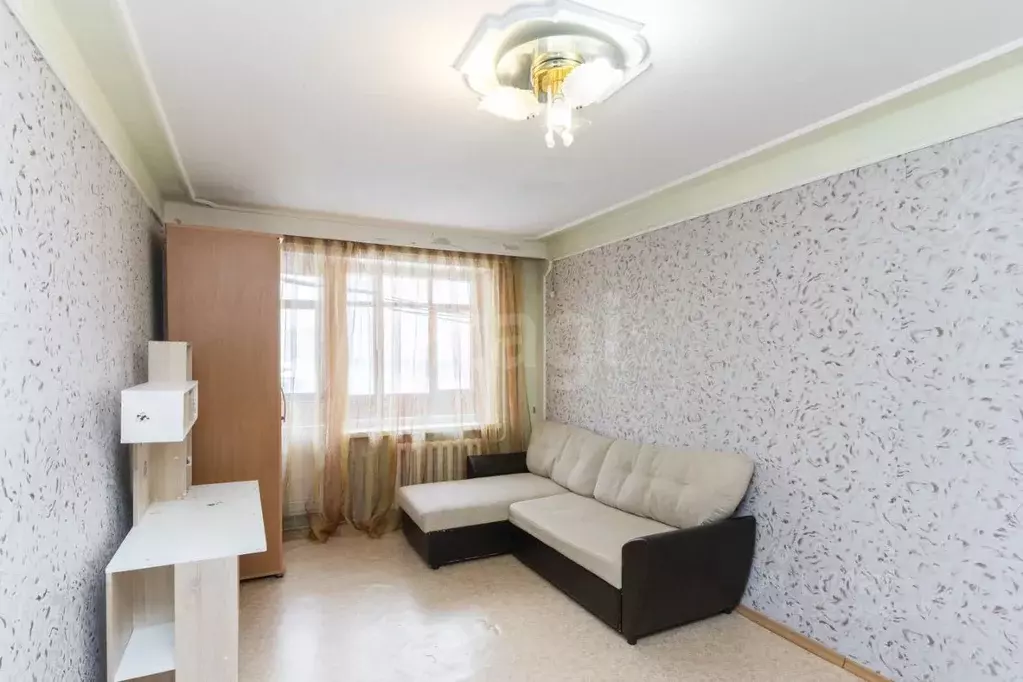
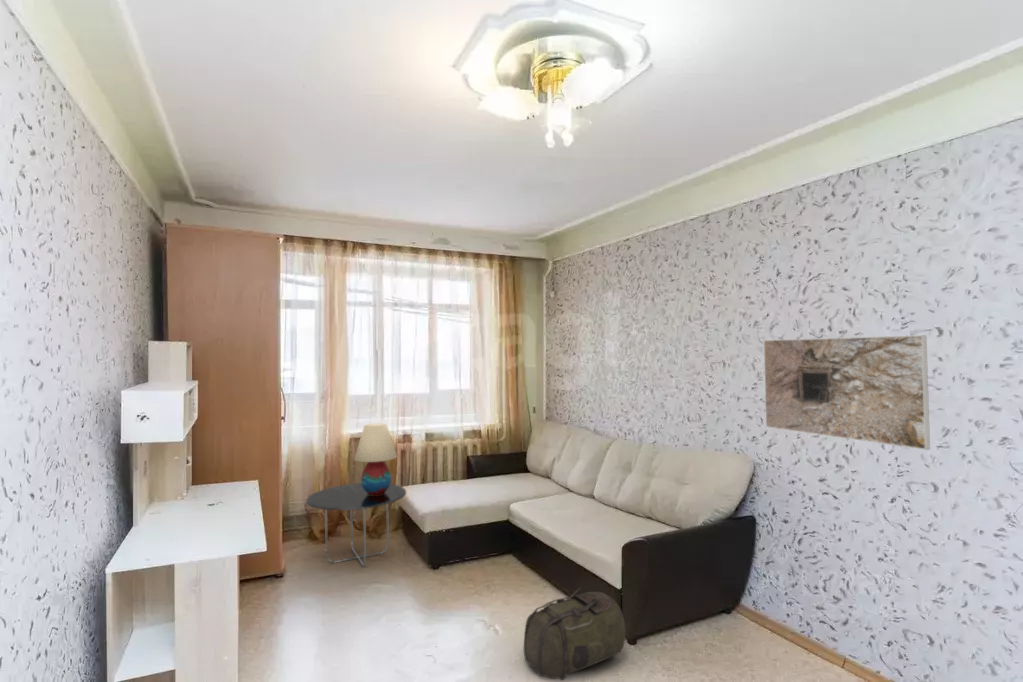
+ backpack (572, 627)
+ table lamp (375, 458)
+ side table (351, 526)
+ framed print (835, 387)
